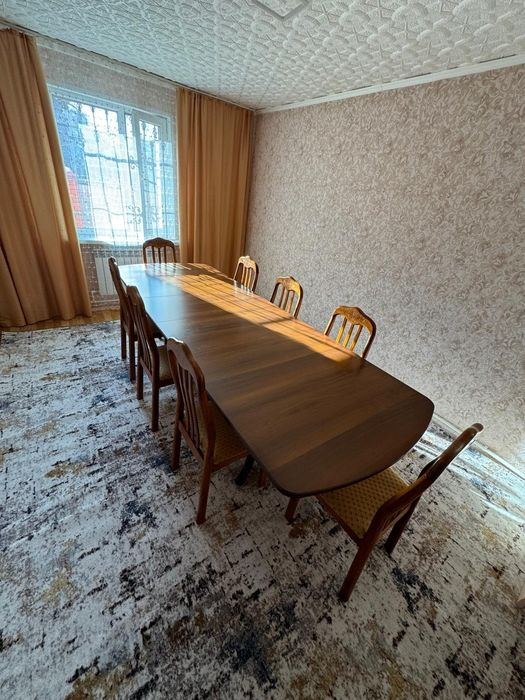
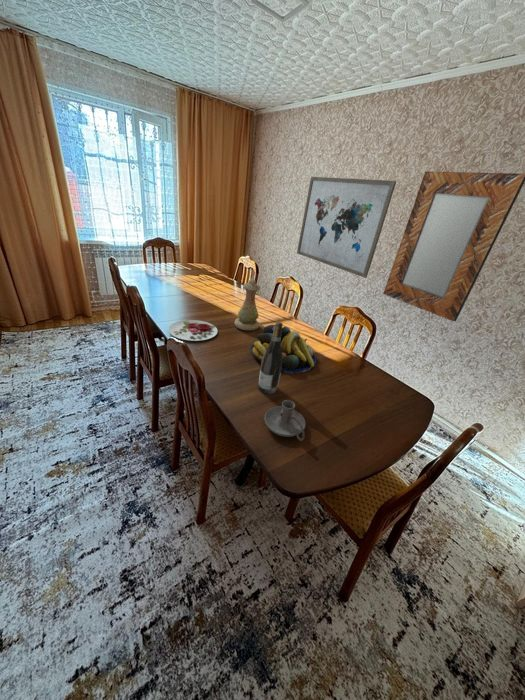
+ fruit bowl (285, 343)
+ wine bottle (272, 357)
+ wall art (337, 224)
+ vase (249, 303)
+ candle holder (288, 418)
+ plate (193, 329)
+ home mirror (440, 246)
